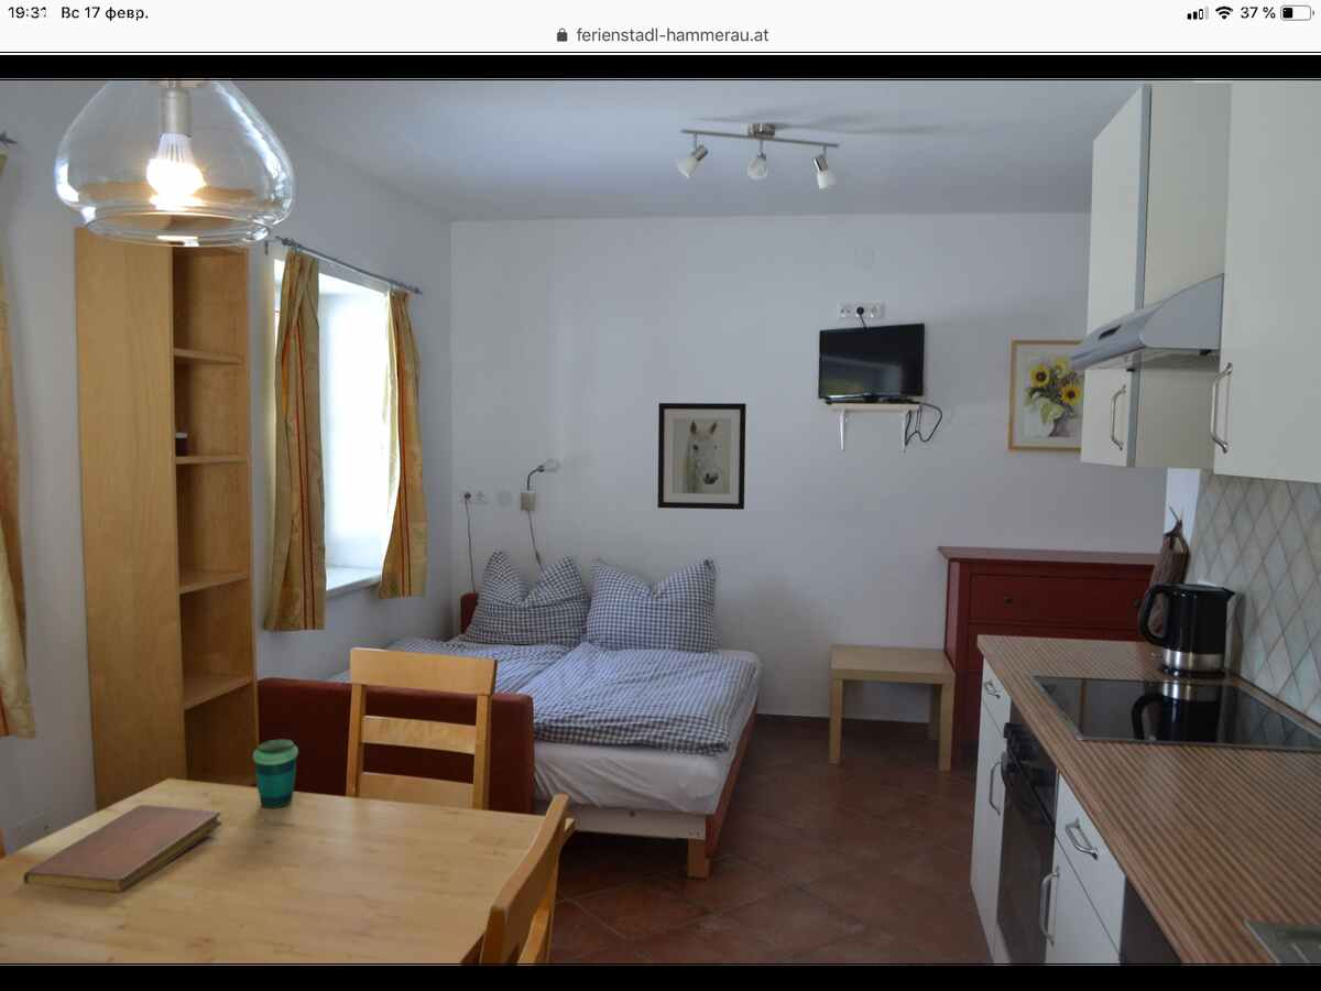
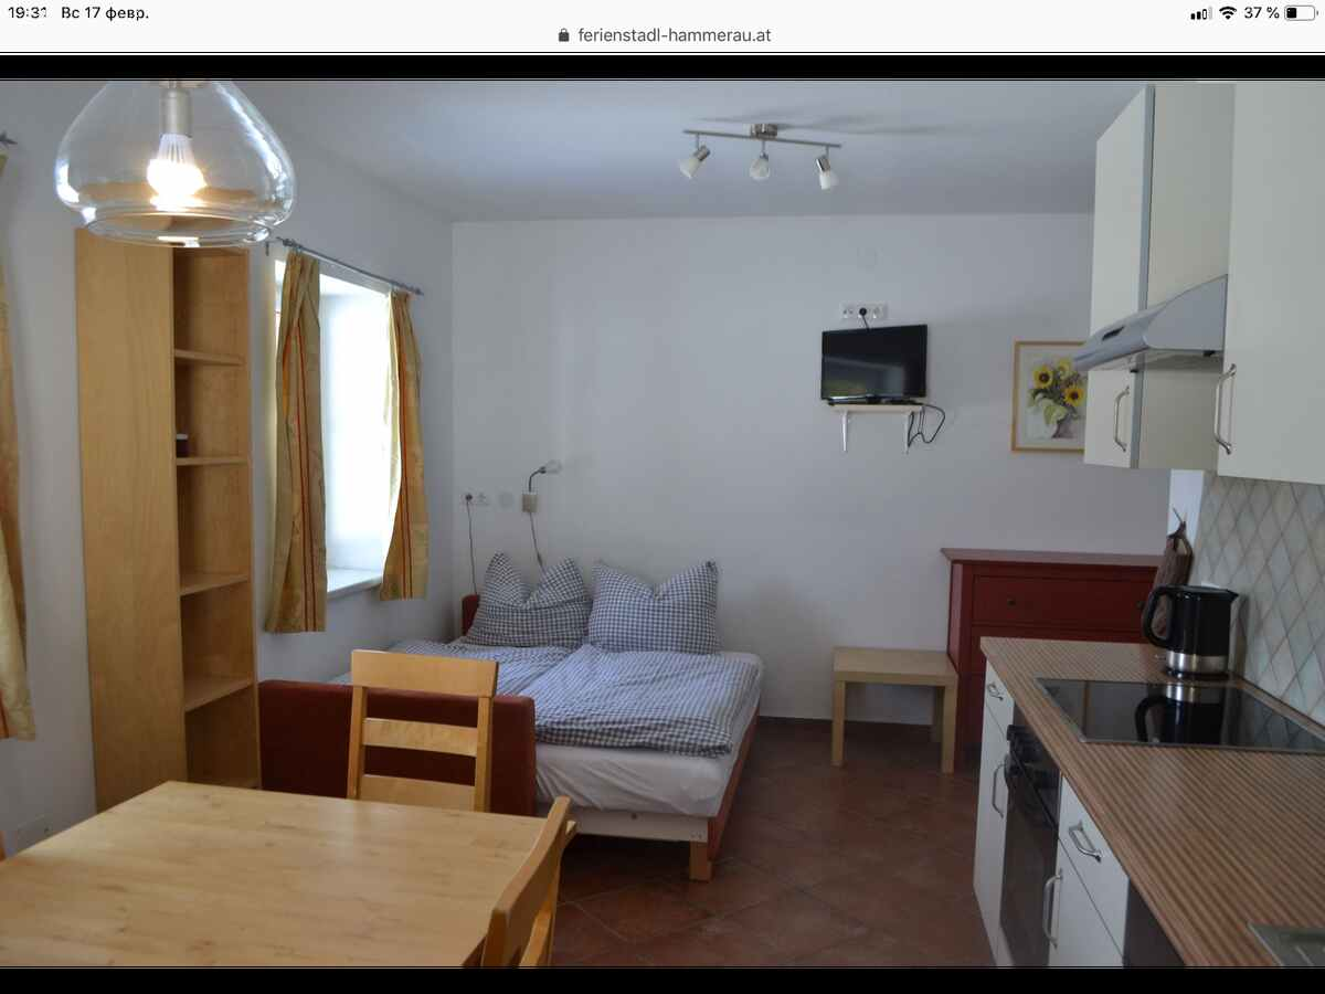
- notebook (130, 846)
- wall art (701, 456)
- cup (275, 774)
